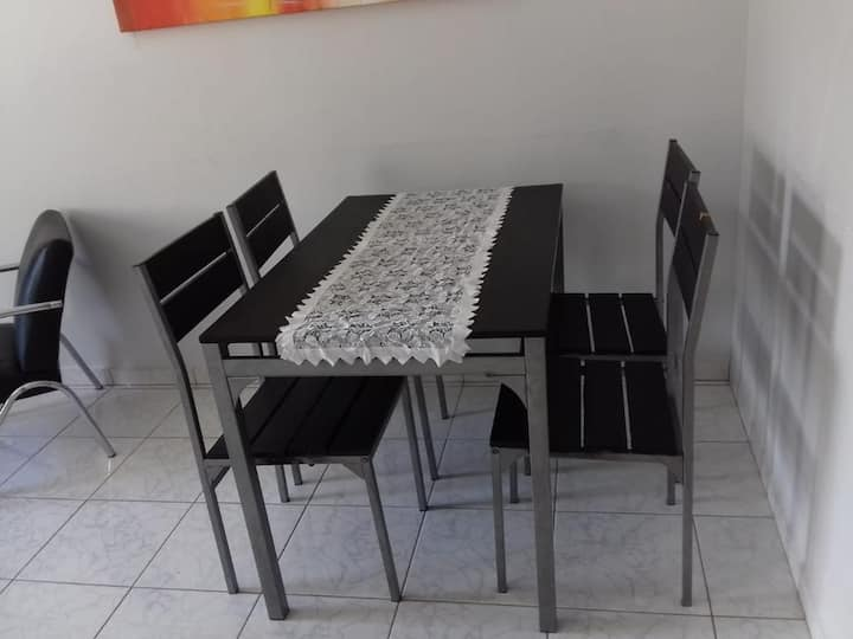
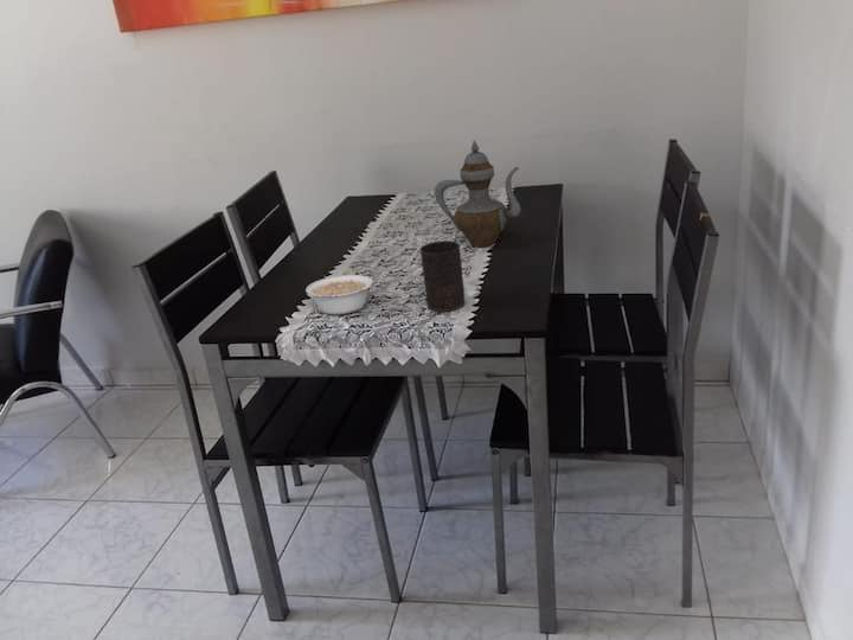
+ legume (342, 293)
+ teapot (476, 193)
+ cup (442, 275)
